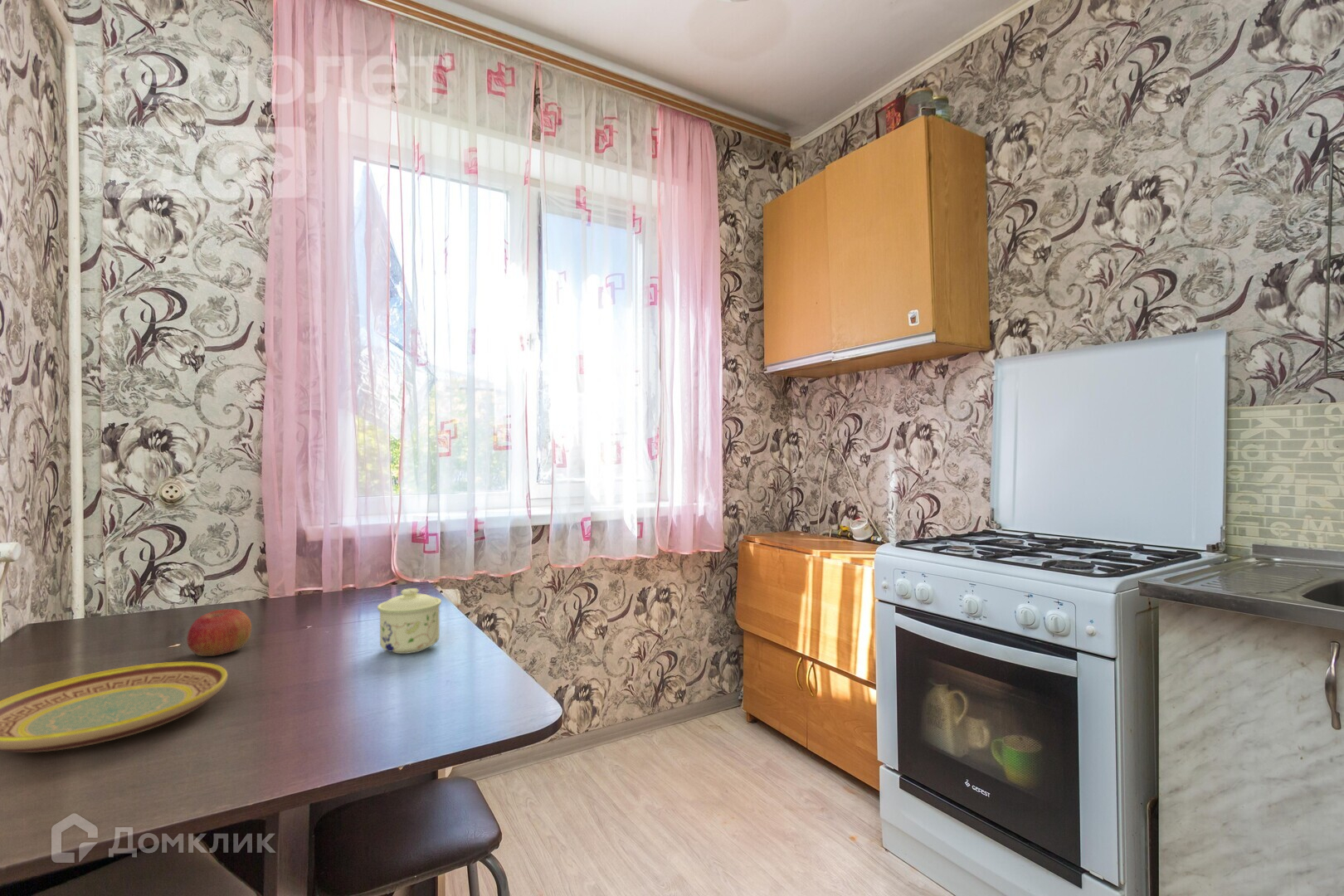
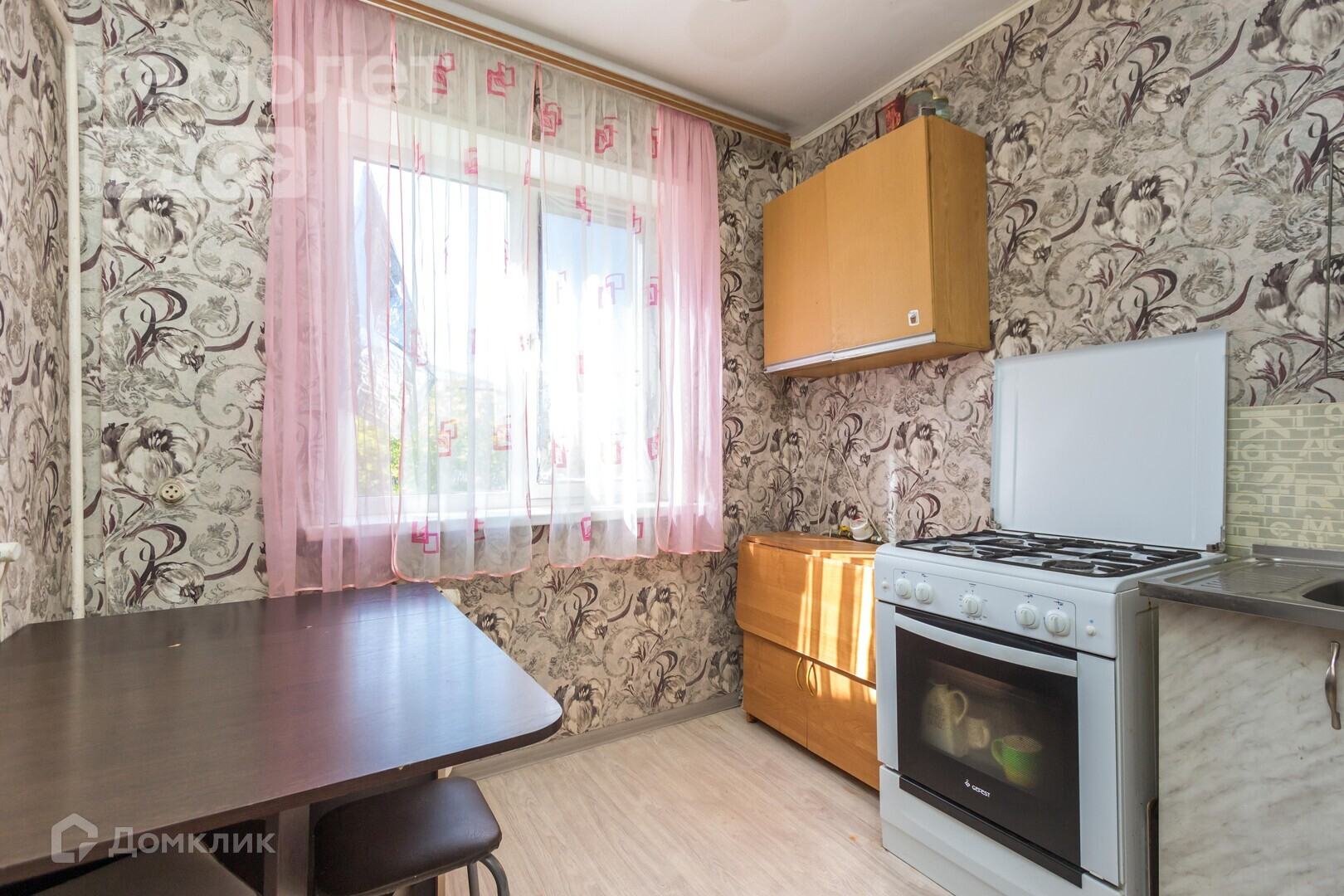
- plate (110, 706)
- sugar bowl (410, 619)
- apple (219, 631)
